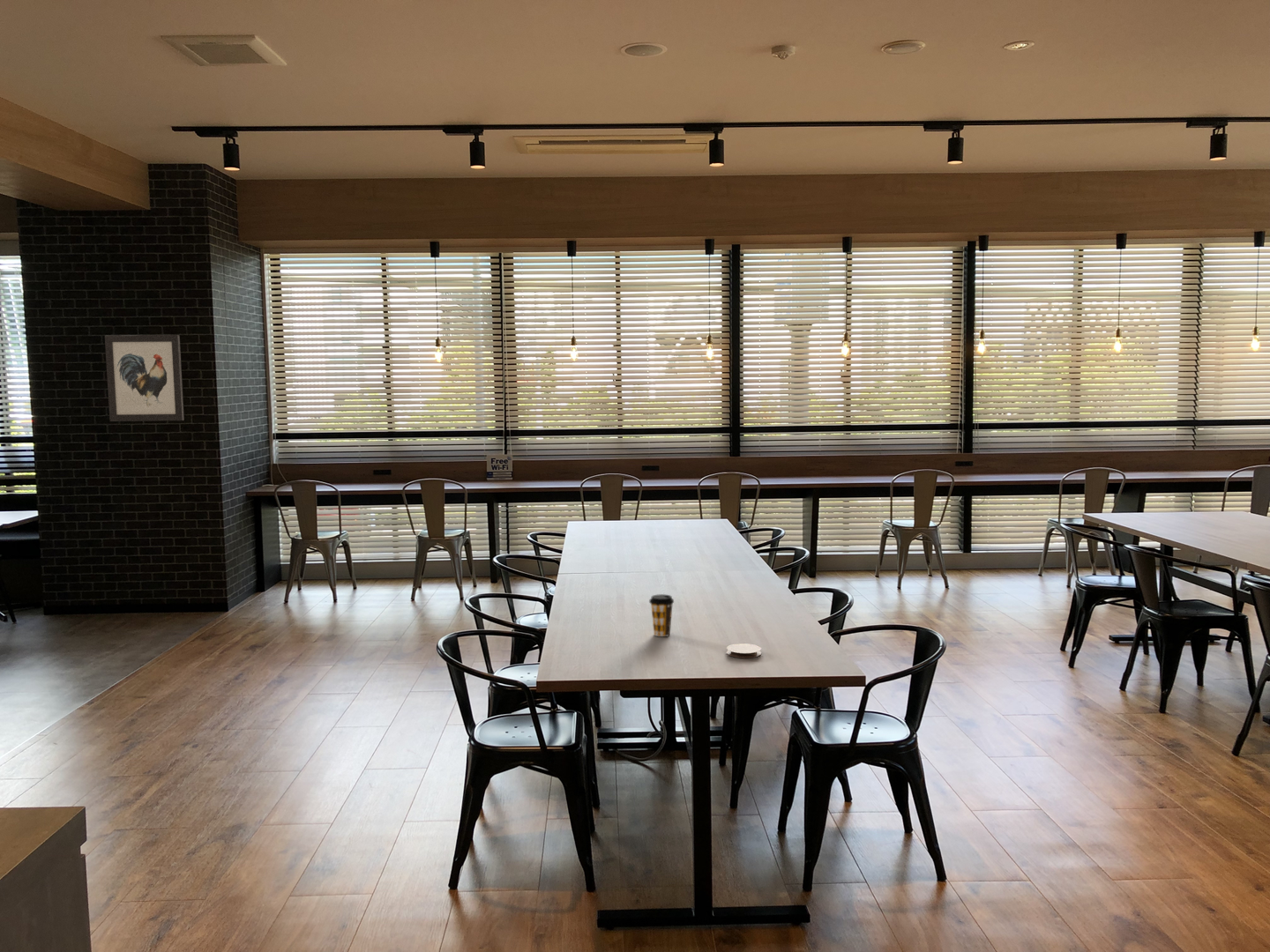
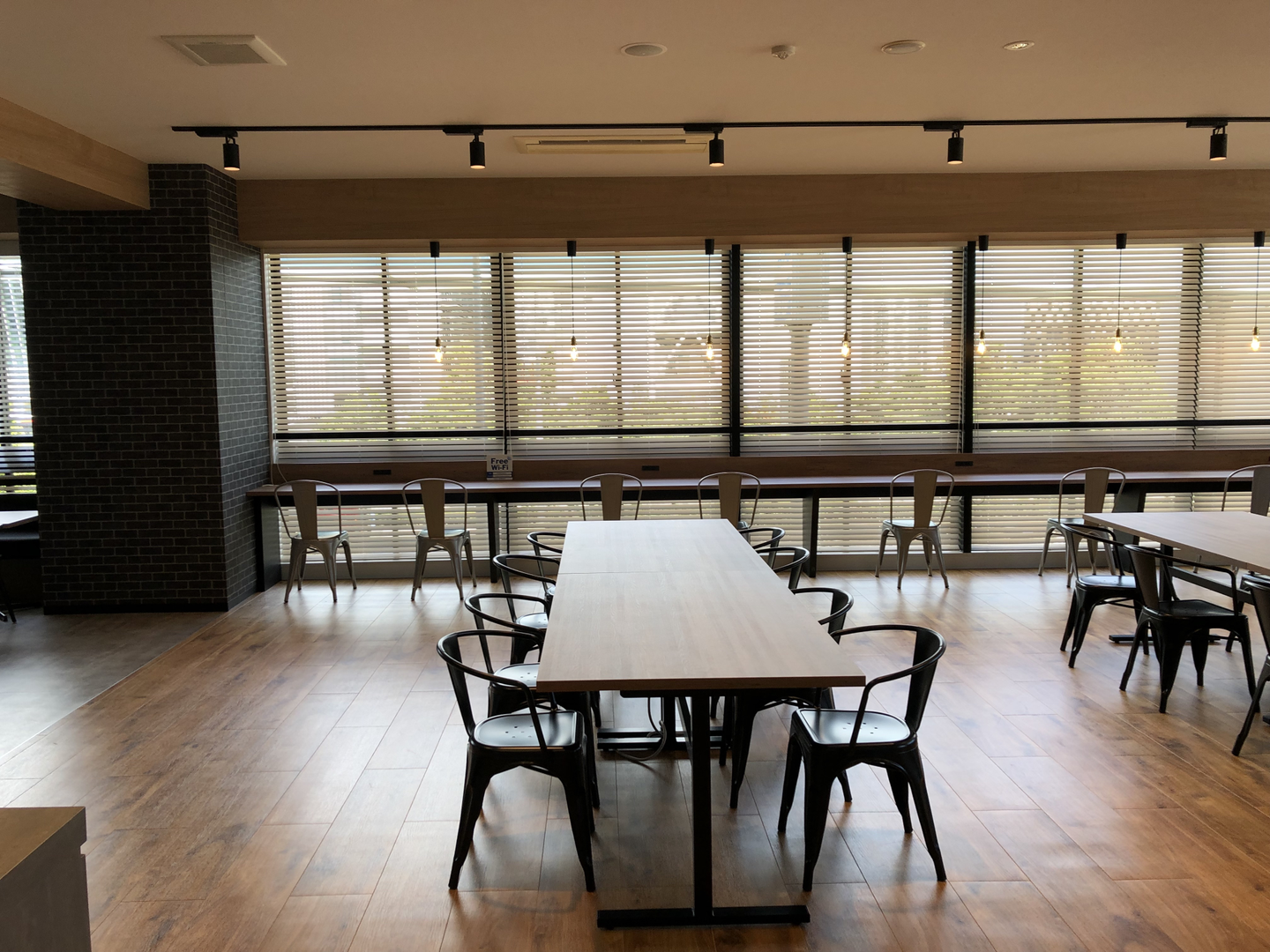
- coaster (743, 651)
- coffee cup (661, 615)
- wall art (145, 378)
